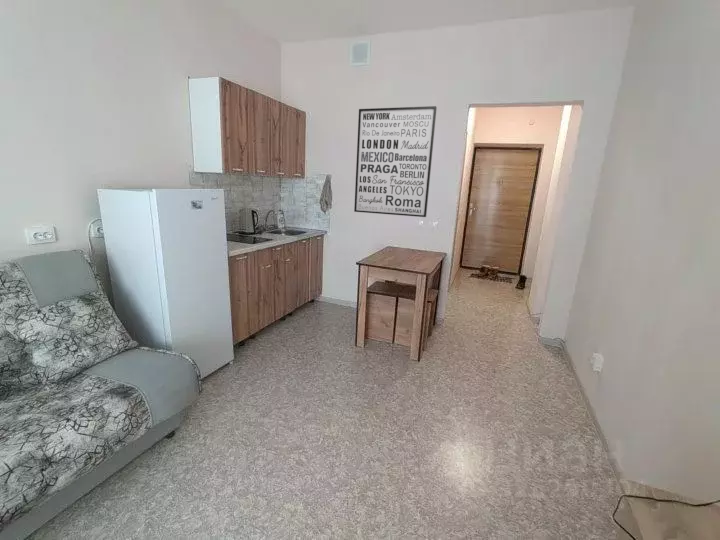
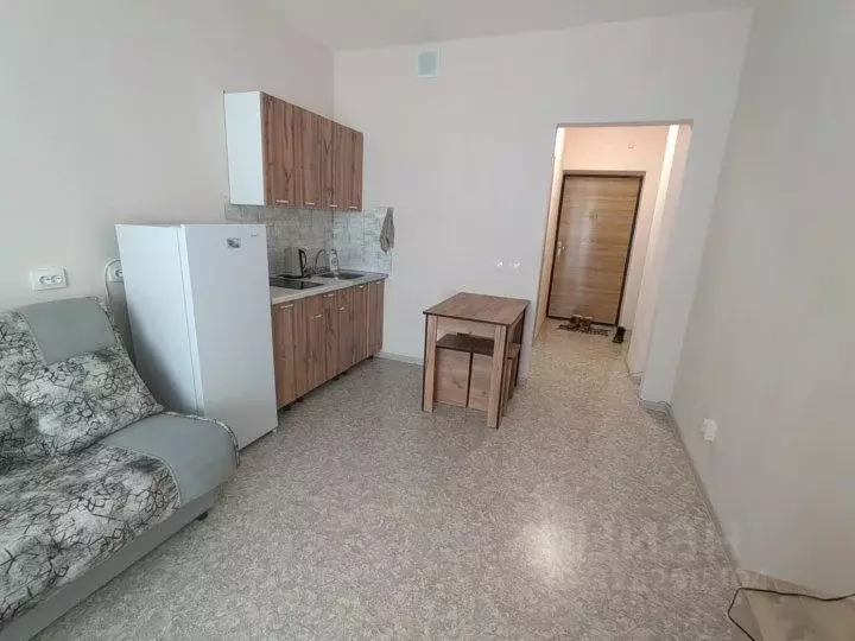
- wall art (392, 163)
